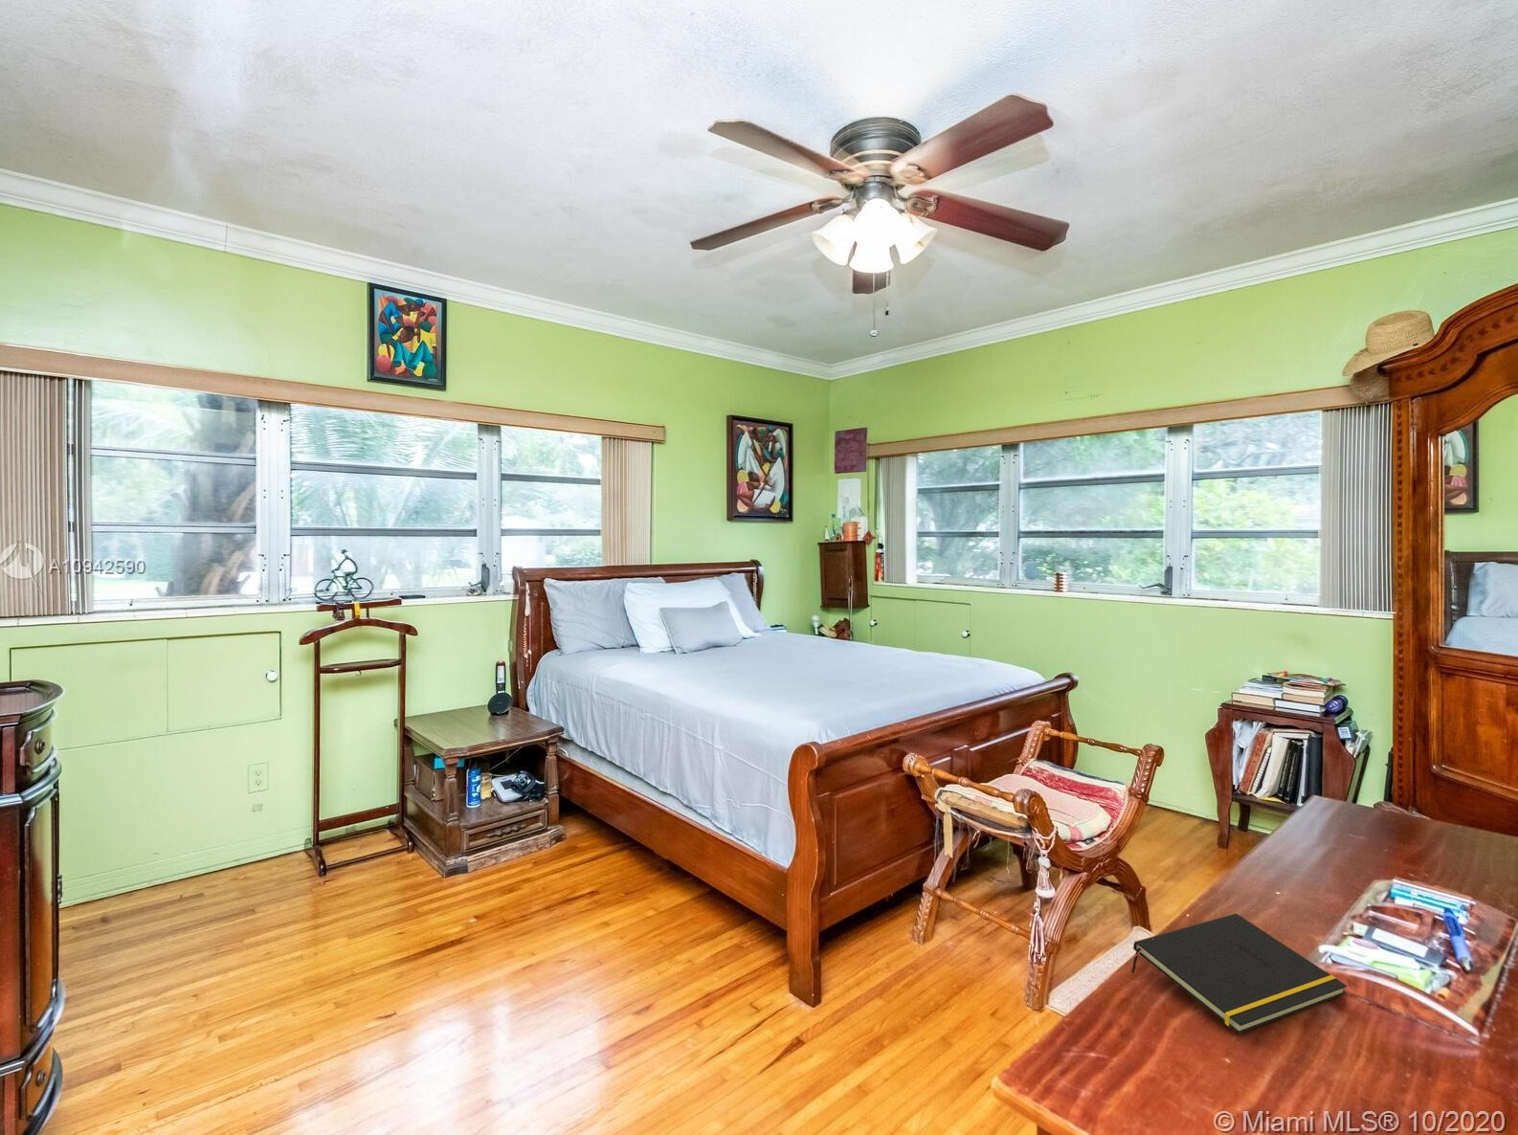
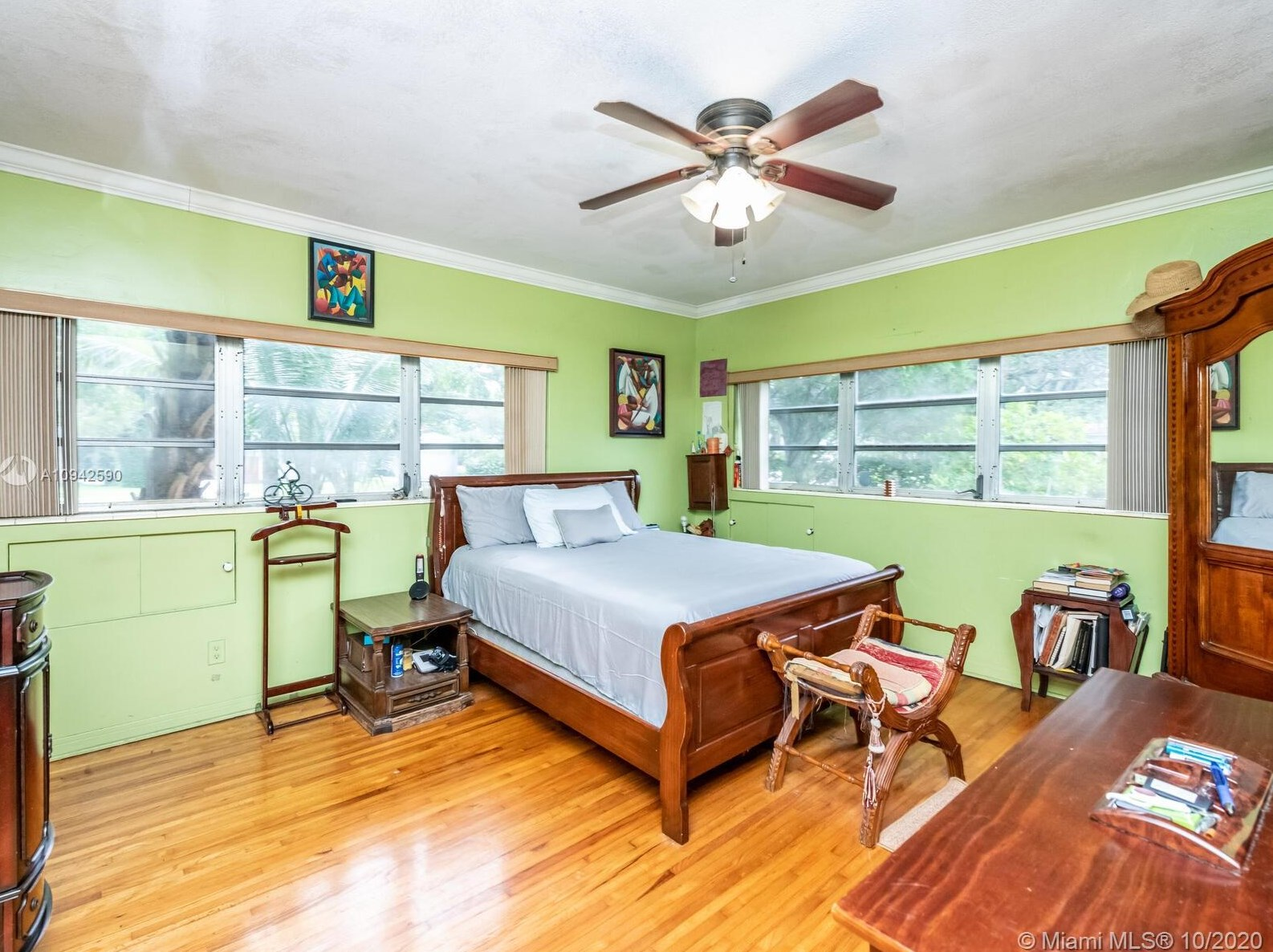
- notepad (1237, 967)
